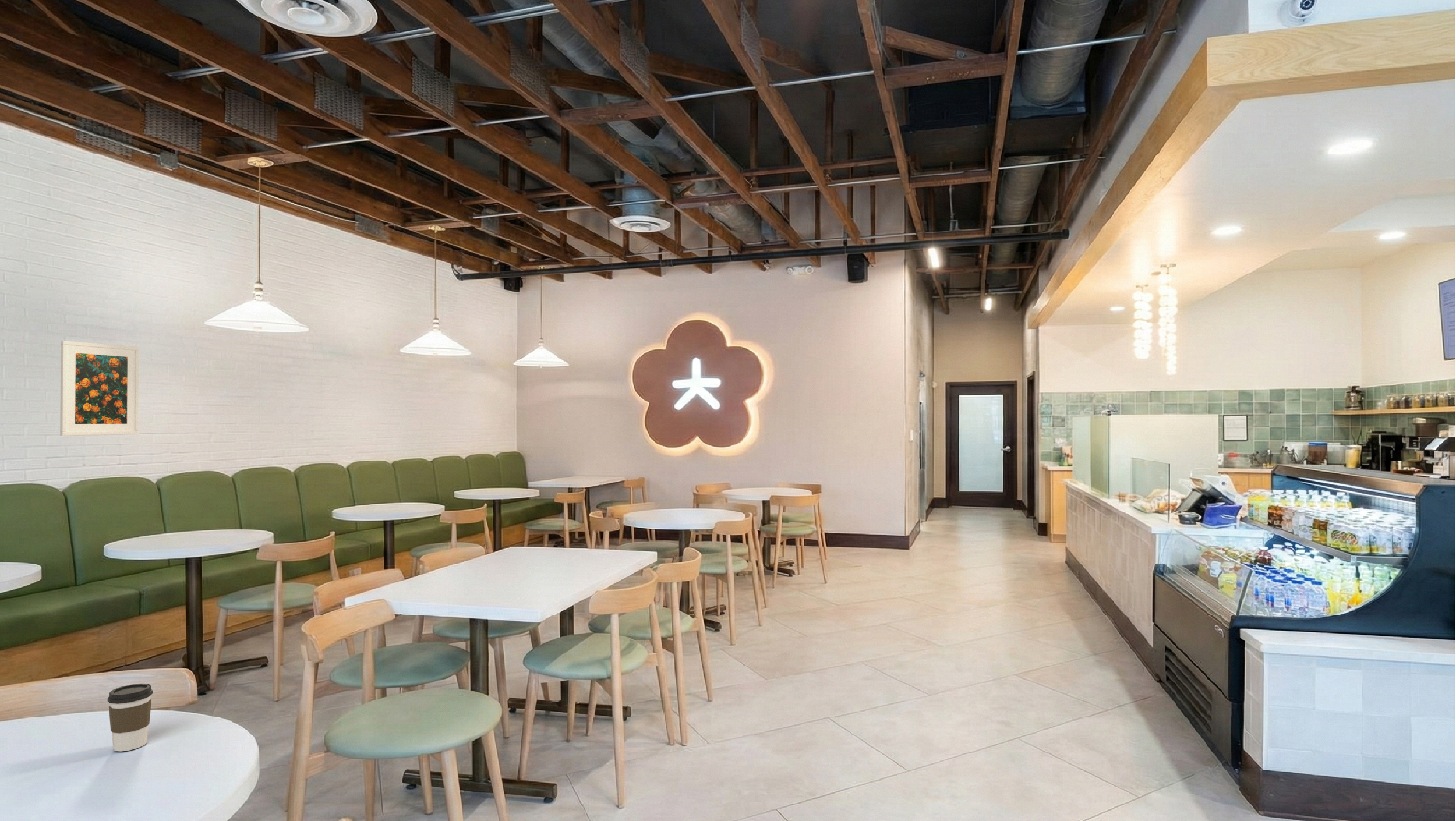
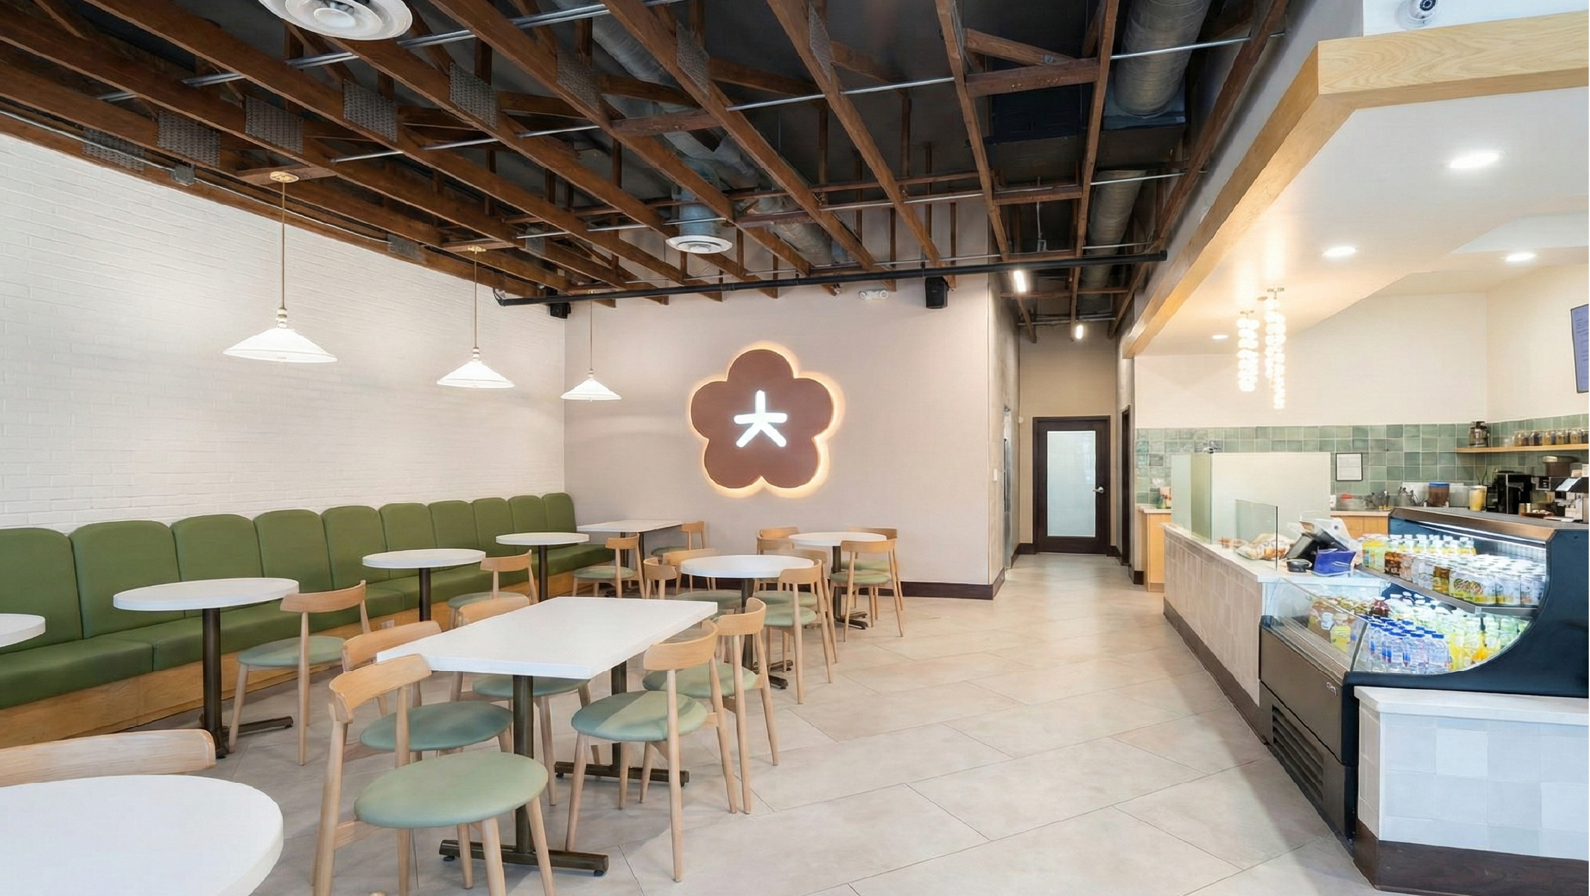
- coffee cup (130, 717)
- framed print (101, 389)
